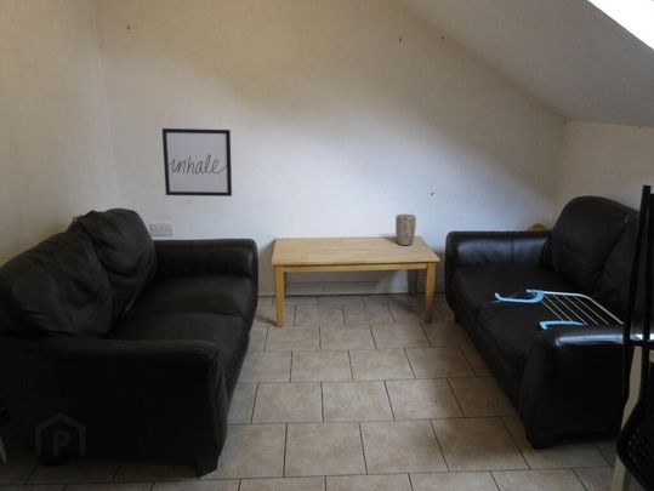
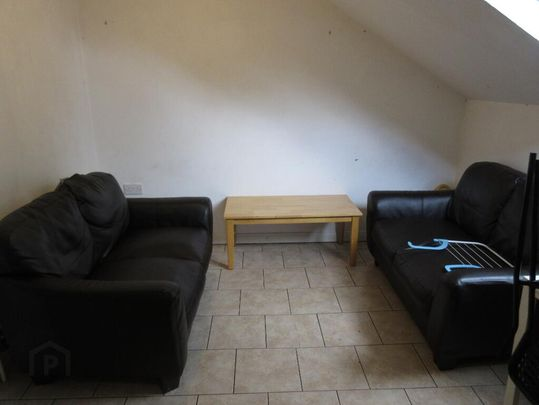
- plant pot (405, 229)
- wall art (197, 162)
